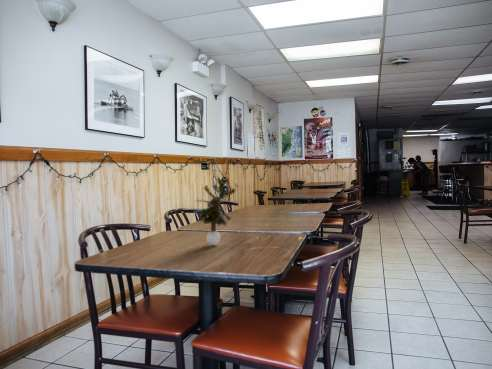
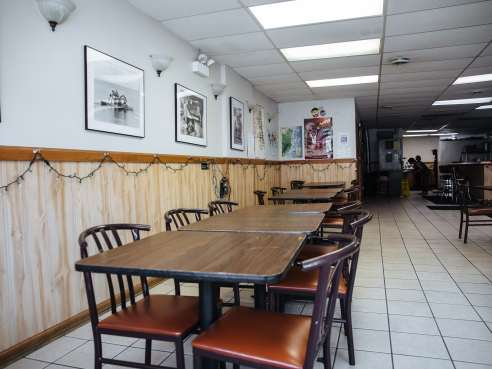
- potted plant (217, 210)
